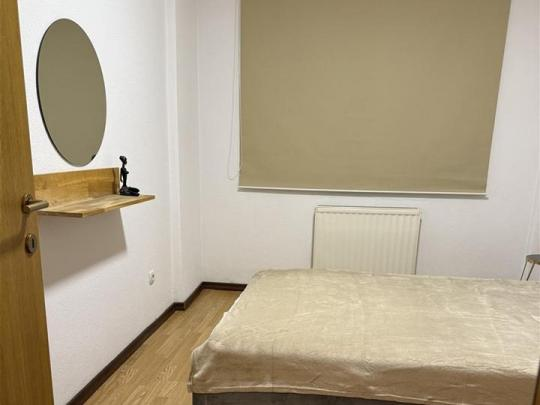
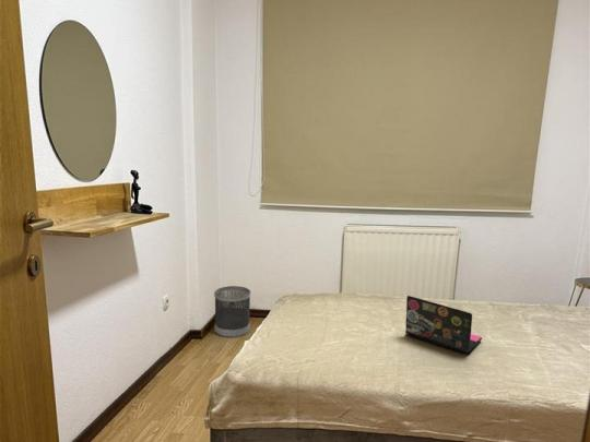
+ wastebasket (232, 310)
+ laptop (445, 318)
